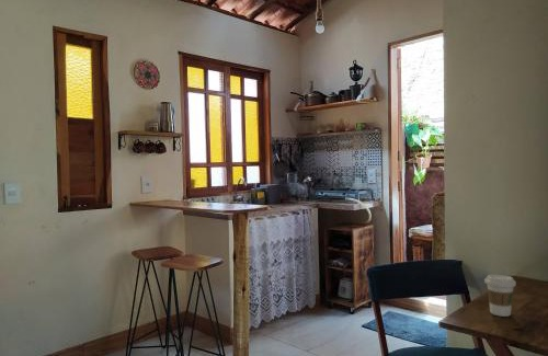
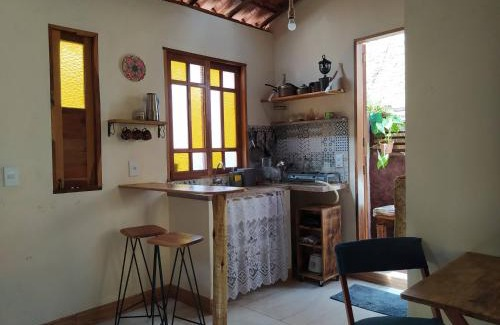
- coffee cup (500, 295)
